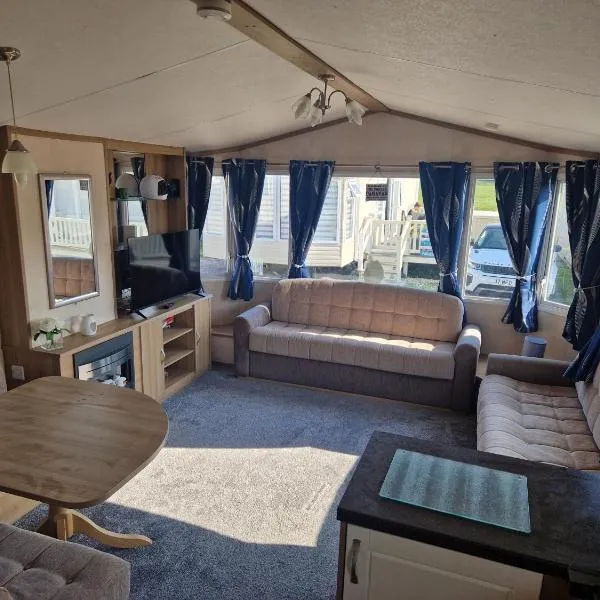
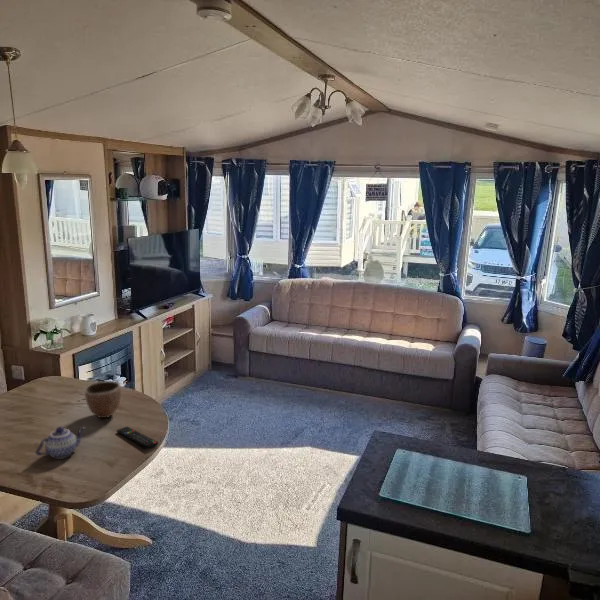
+ remote control (137, 437)
+ decorative bowl (103, 401)
+ teapot (61, 440)
